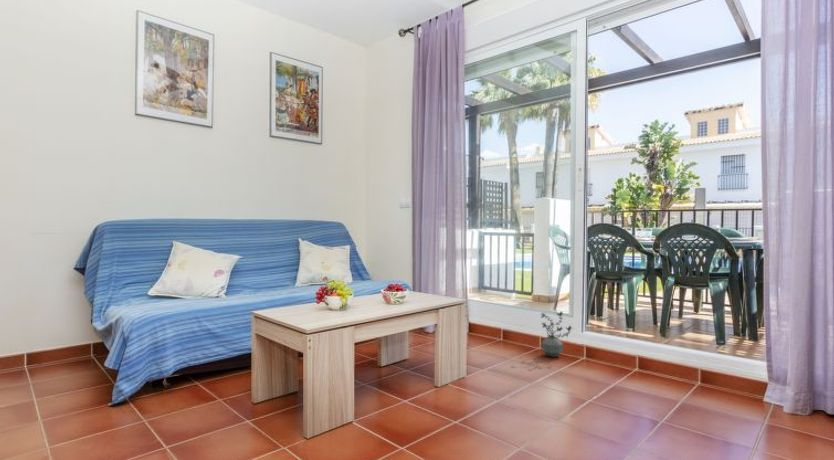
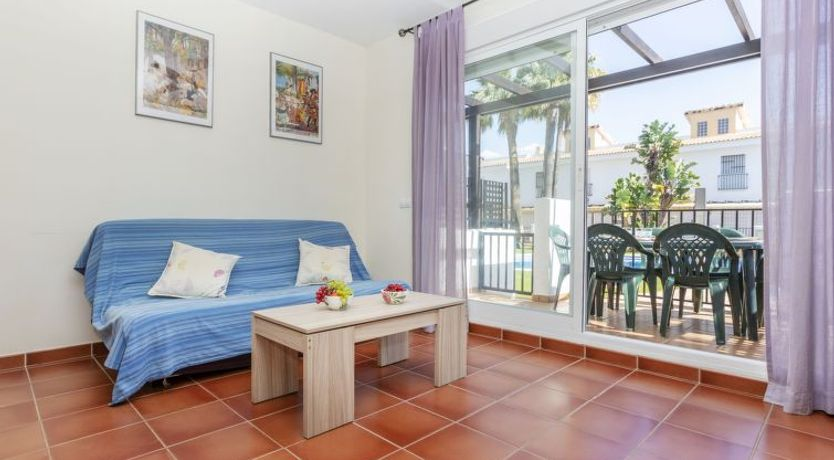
- potted plant (554, 332)
